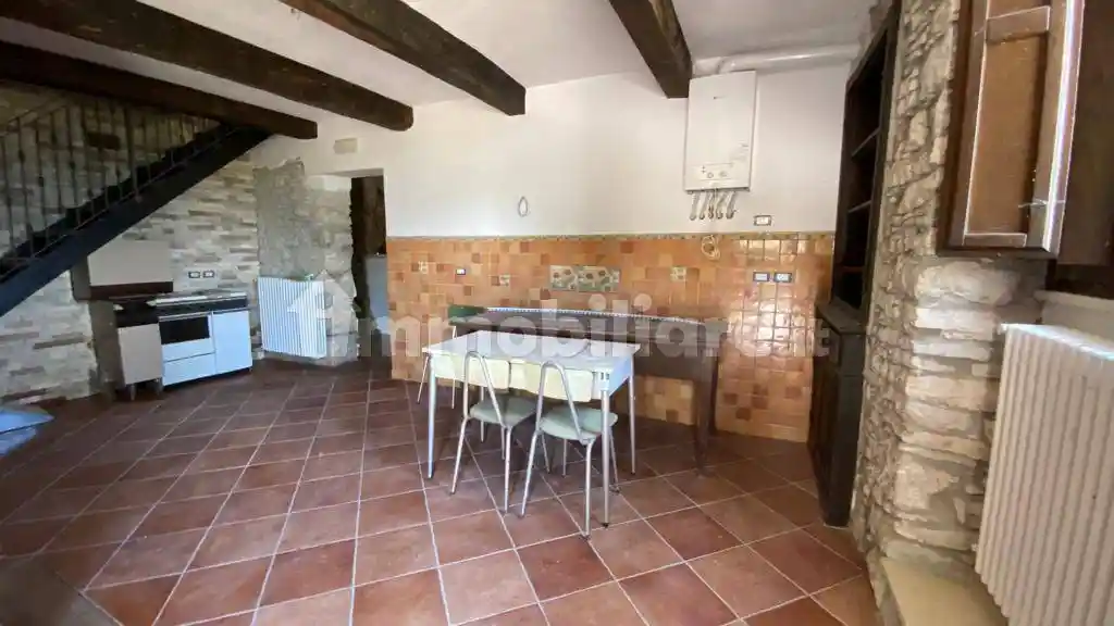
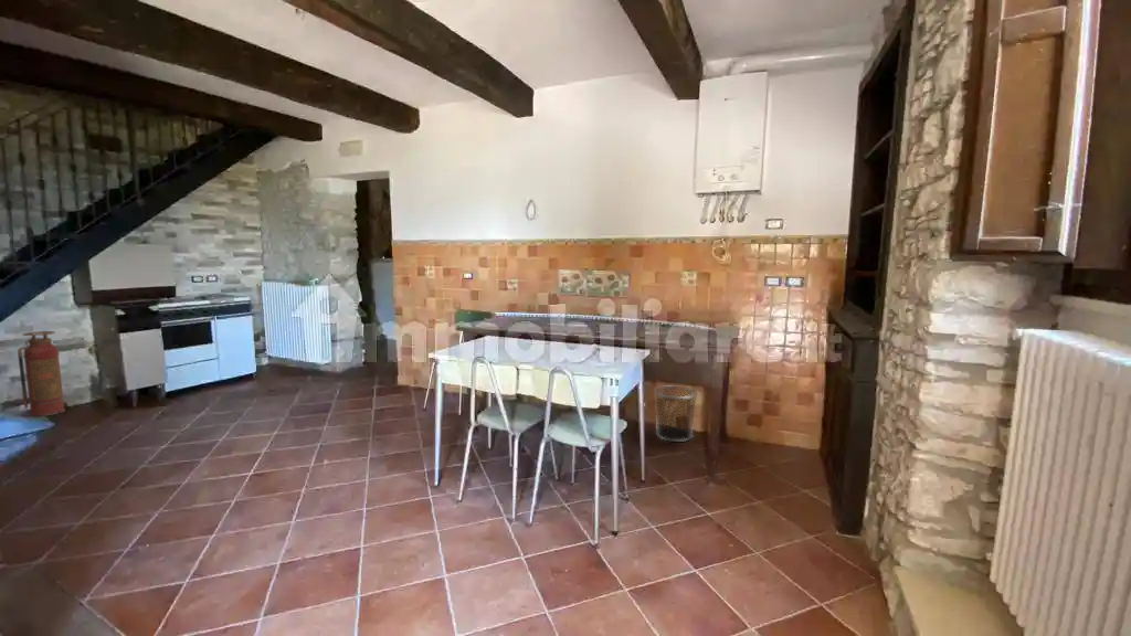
+ waste bin (675, 413)
+ fire extinguisher (41, 373)
